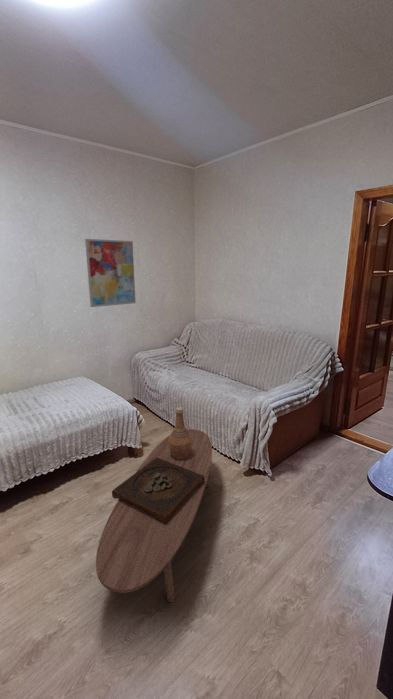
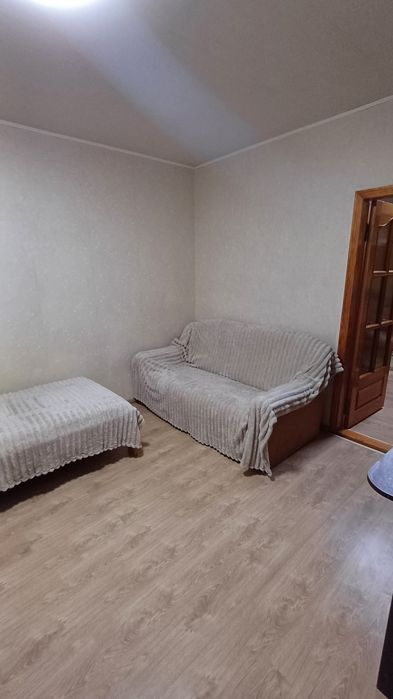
- wooden tray (160, 481)
- vase (179, 431)
- wall art (112, 273)
- coffee table (175, 510)
